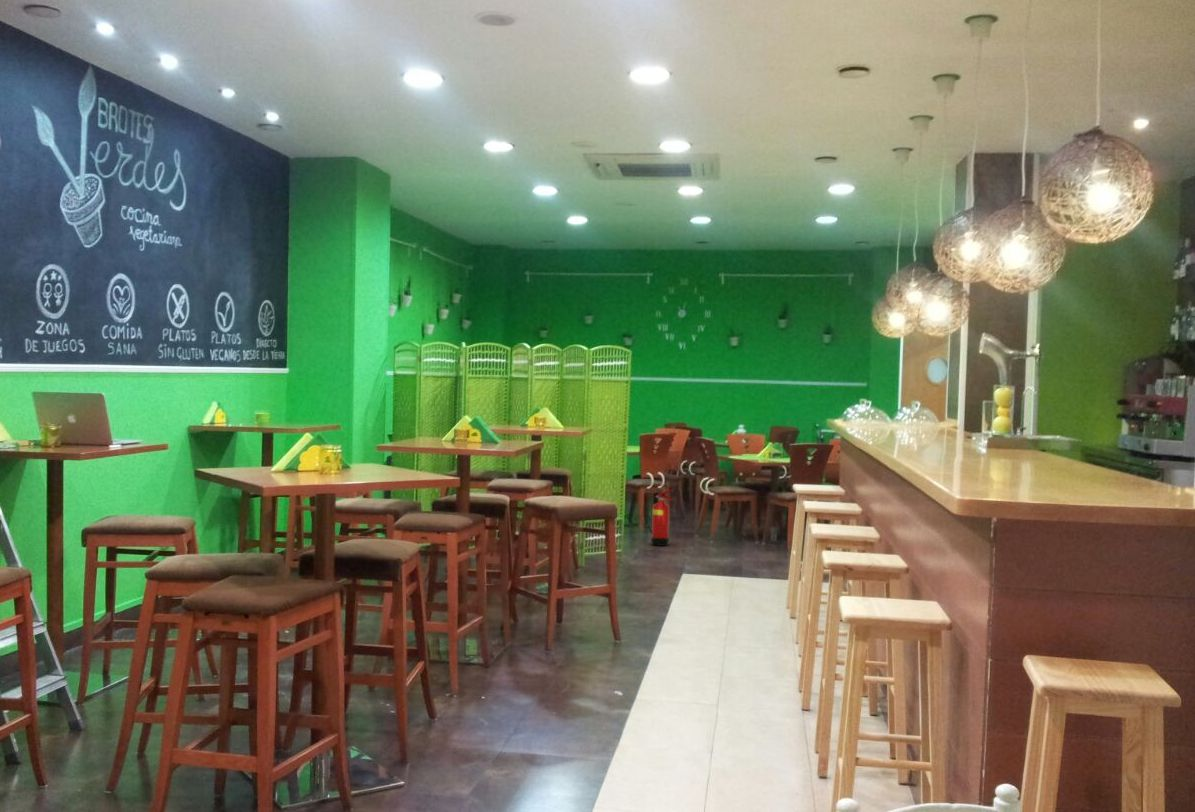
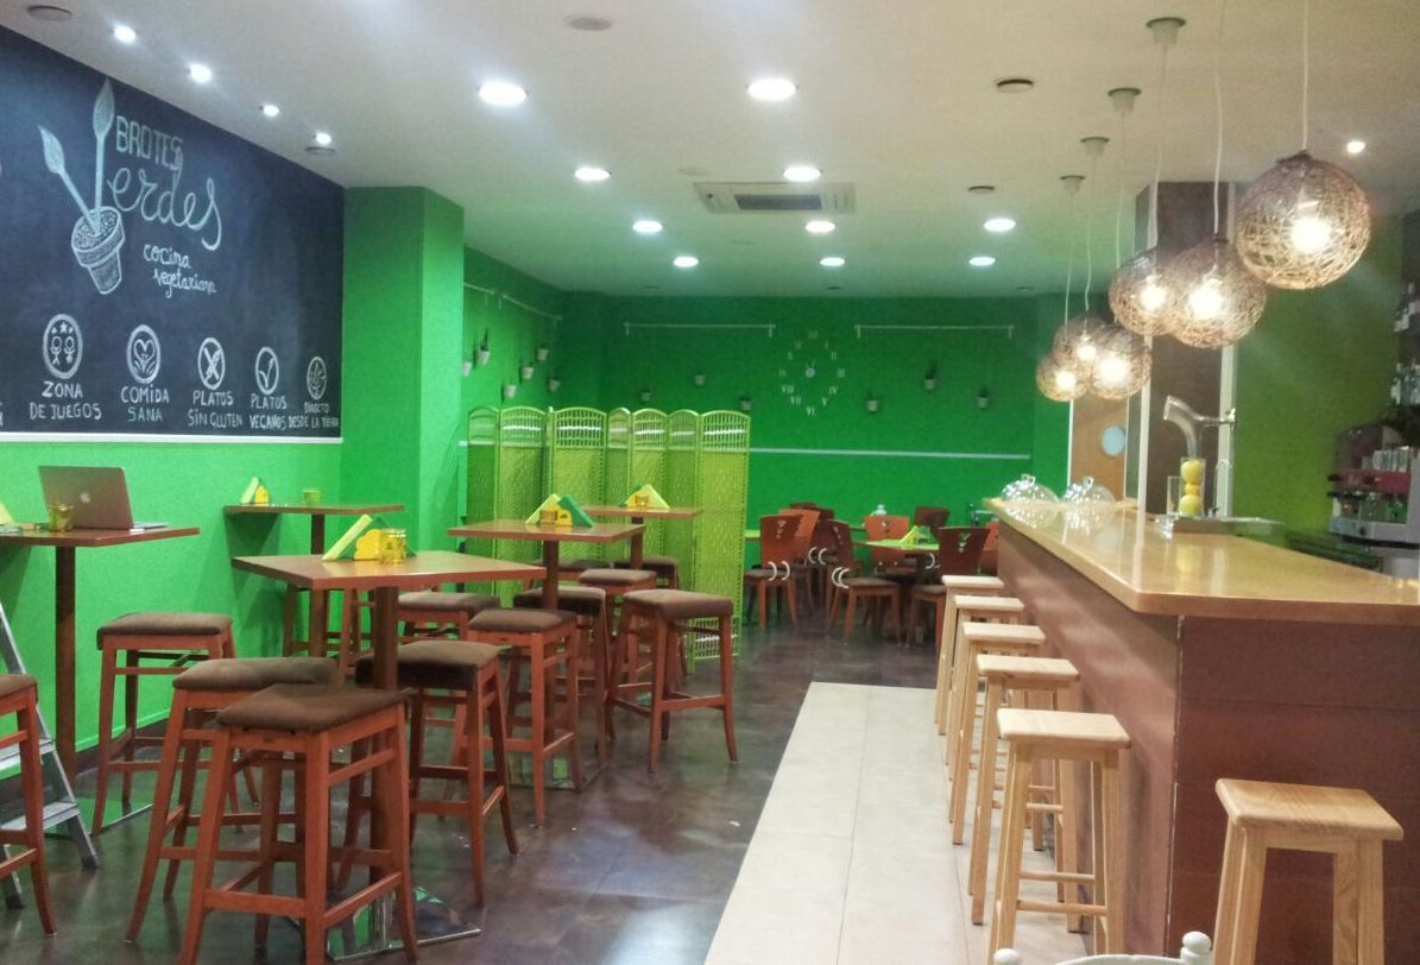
- fire extinguisher (658, 516)
